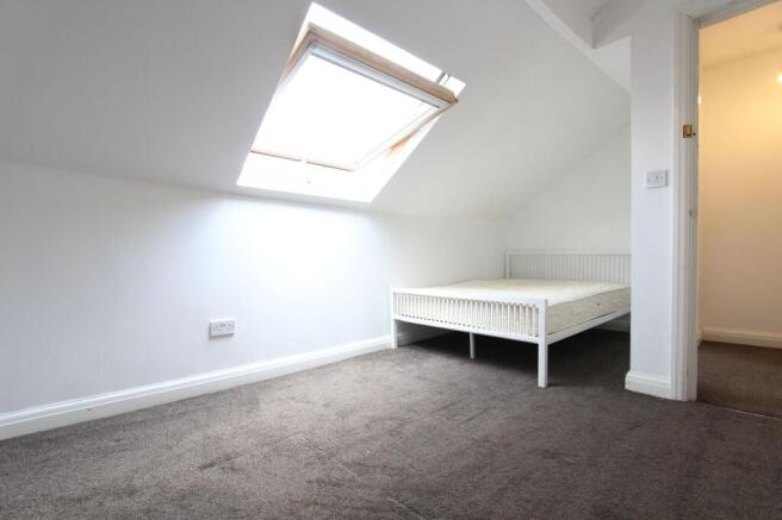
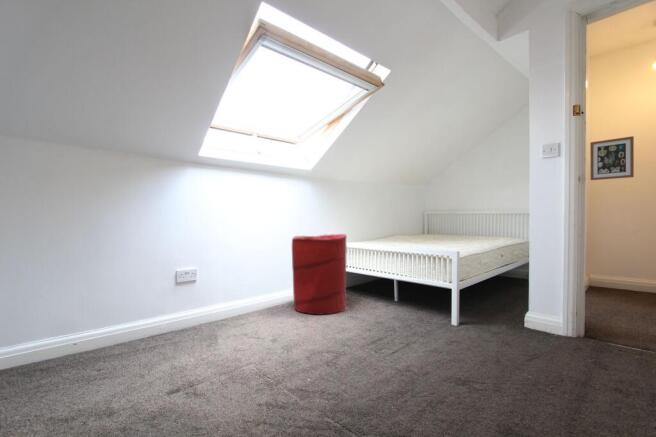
+ laundry hamper (319, 270)
+ wall art (611, 159)
